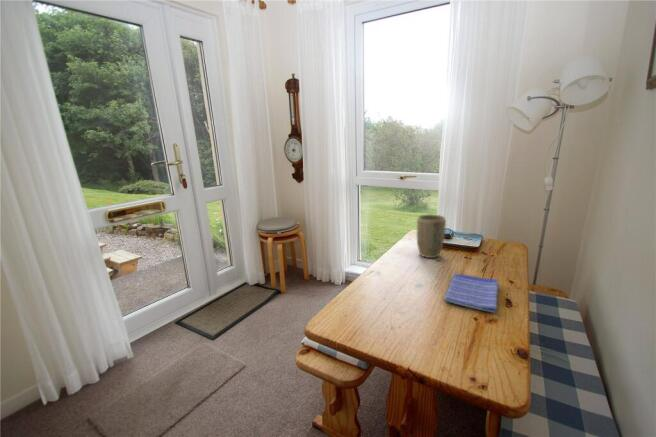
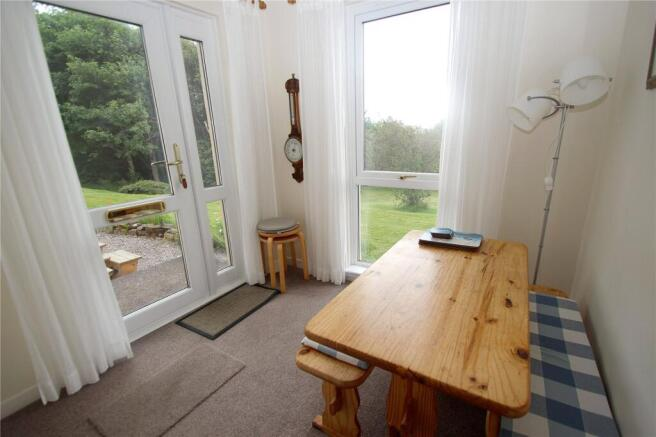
- dish towel (472, 289)
- plant pot (430, 236)
